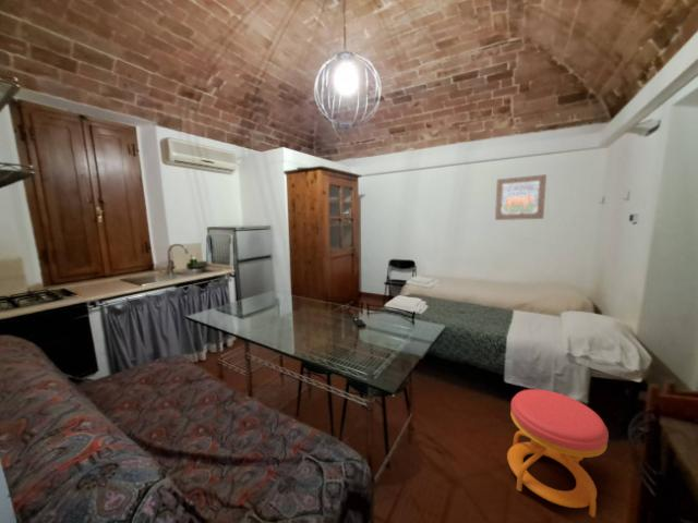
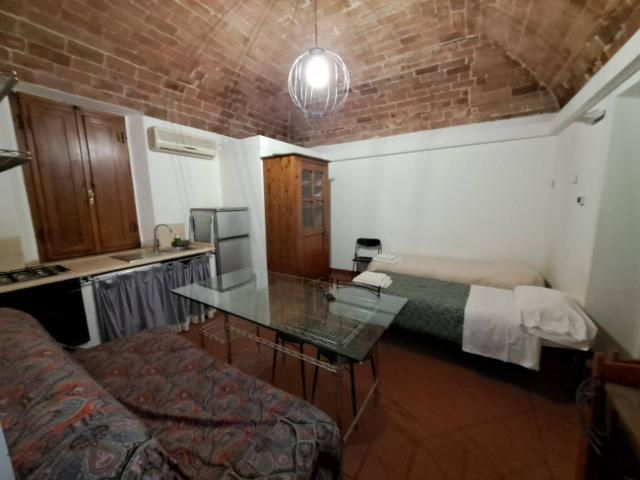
- wall art (519, 198)
- stool (551, 443)
